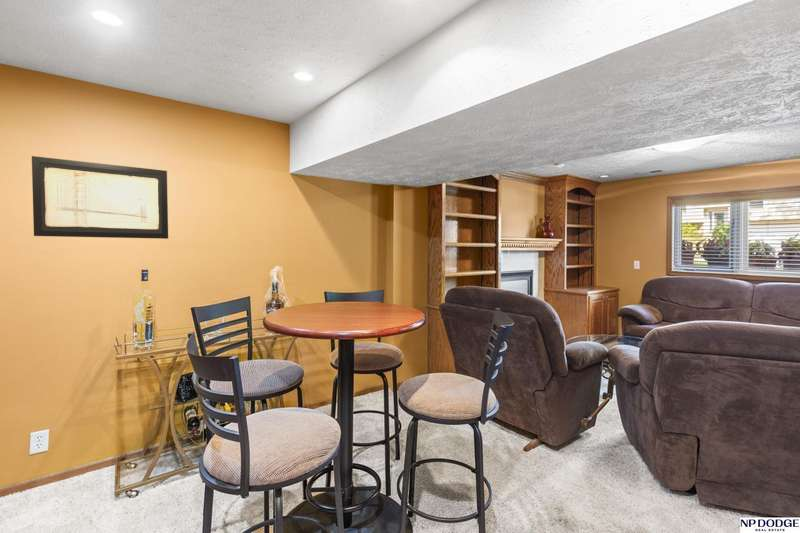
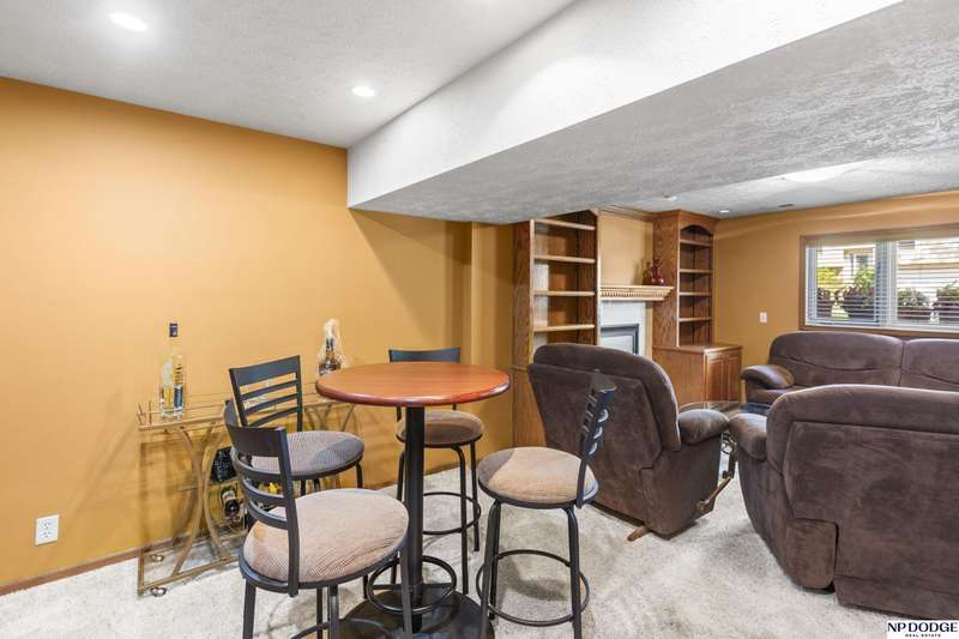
- wall art (105, 200)
